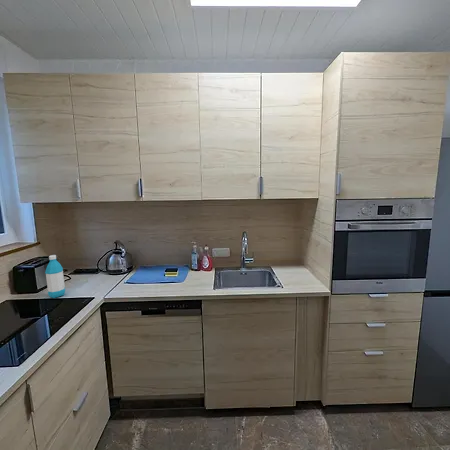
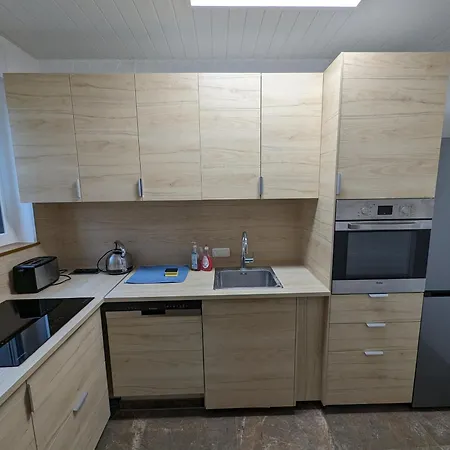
- water bottle (54, 275)
